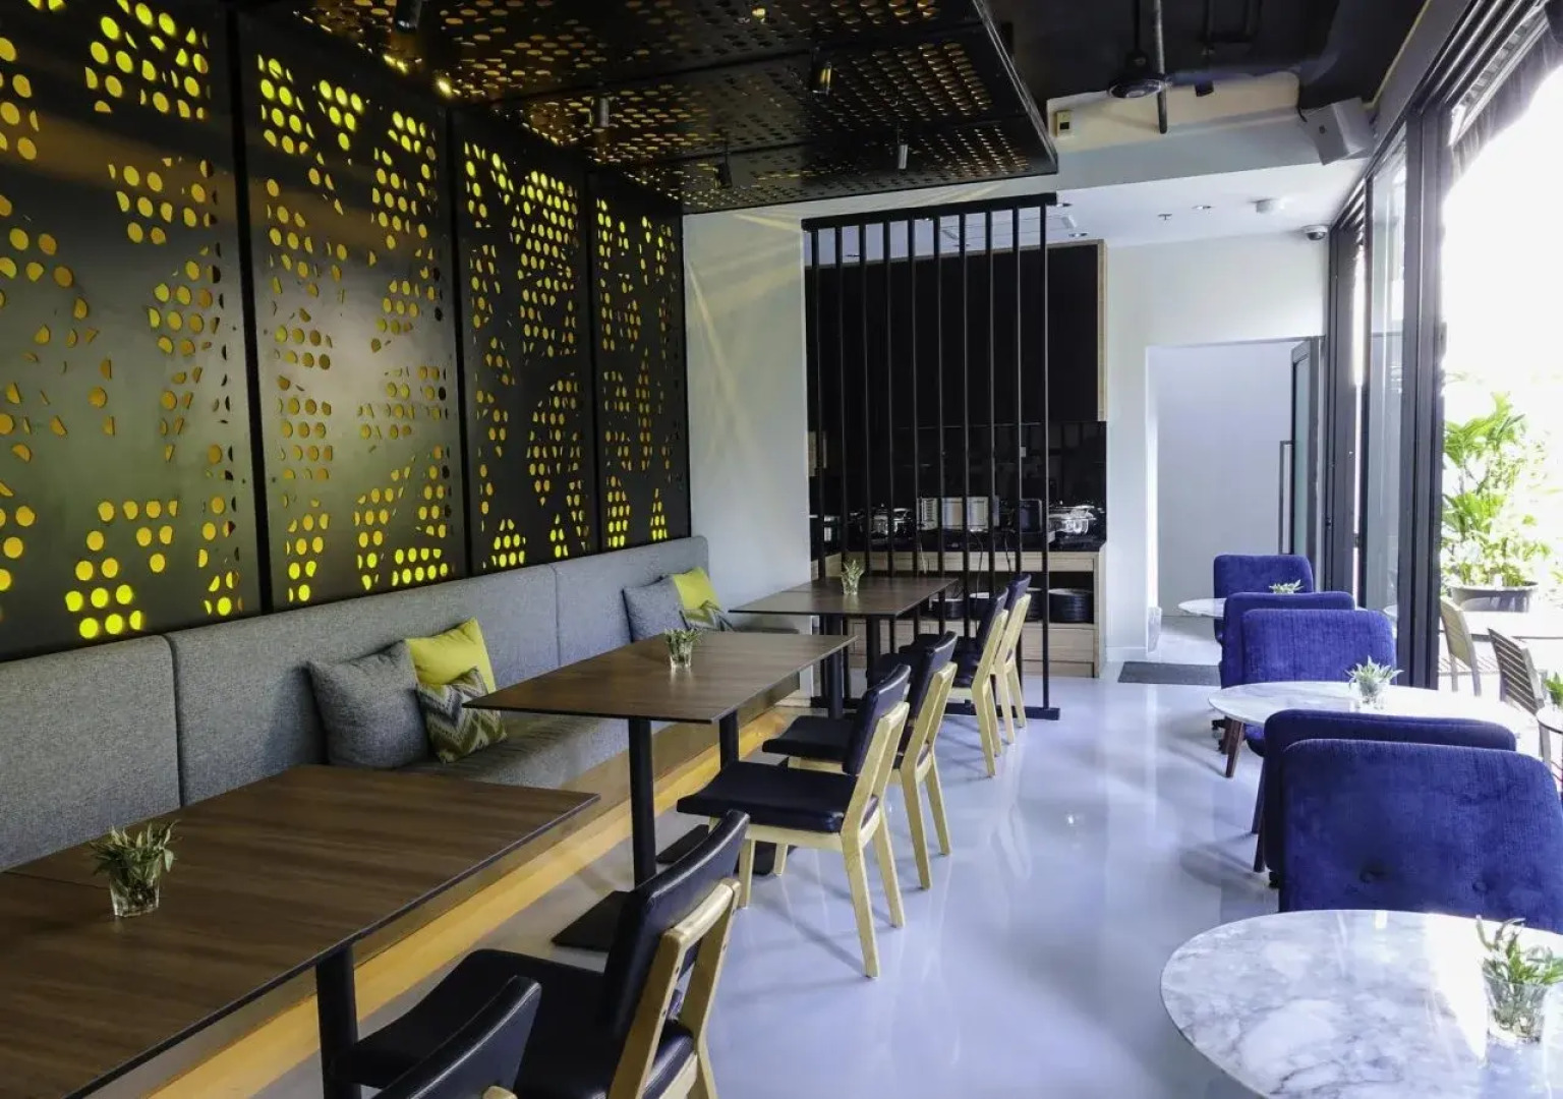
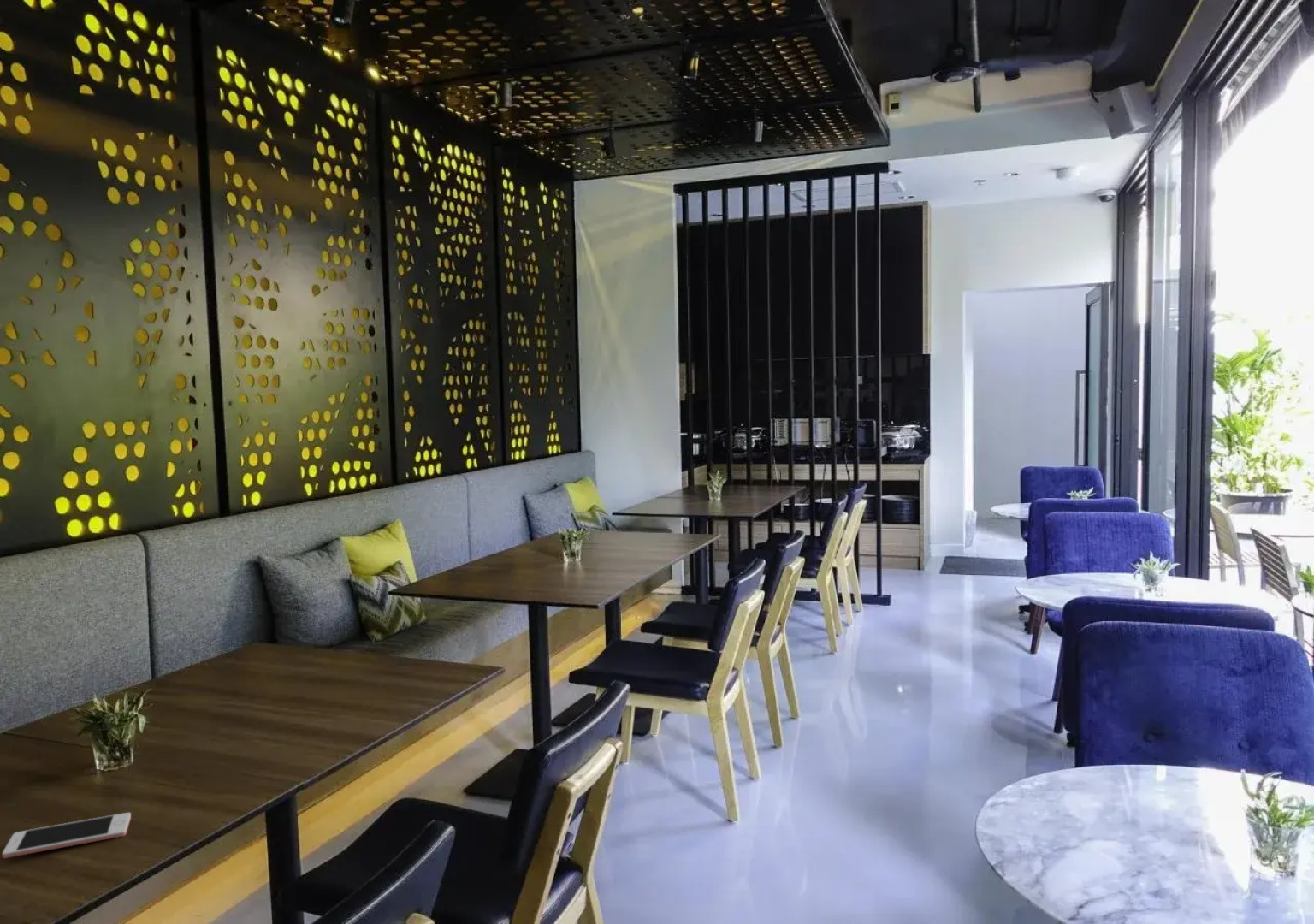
+ cell phone (69, 834)
